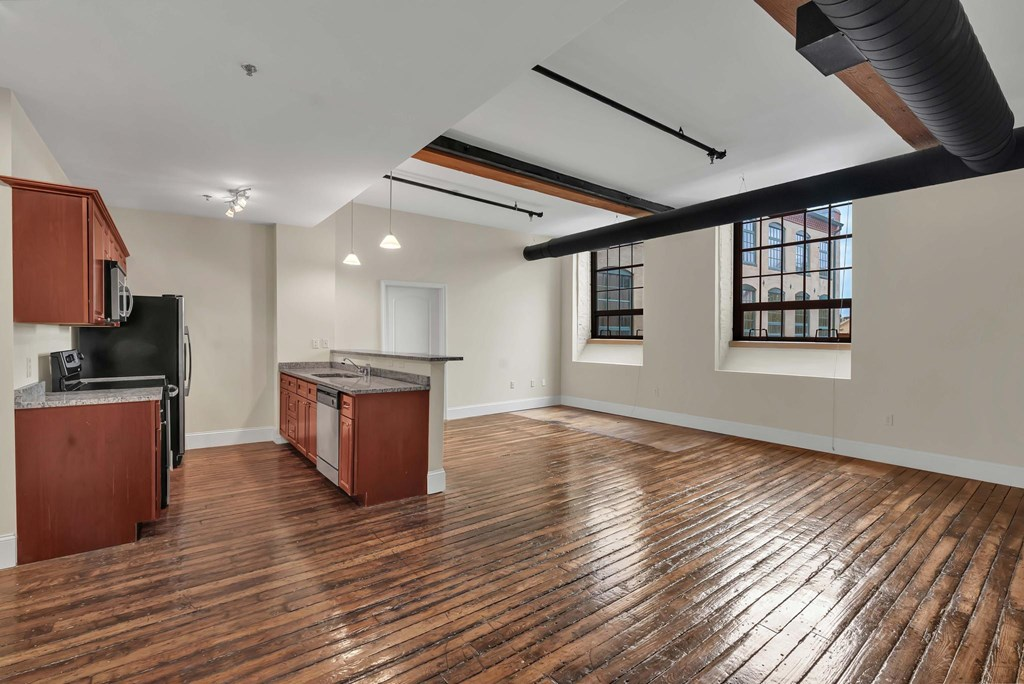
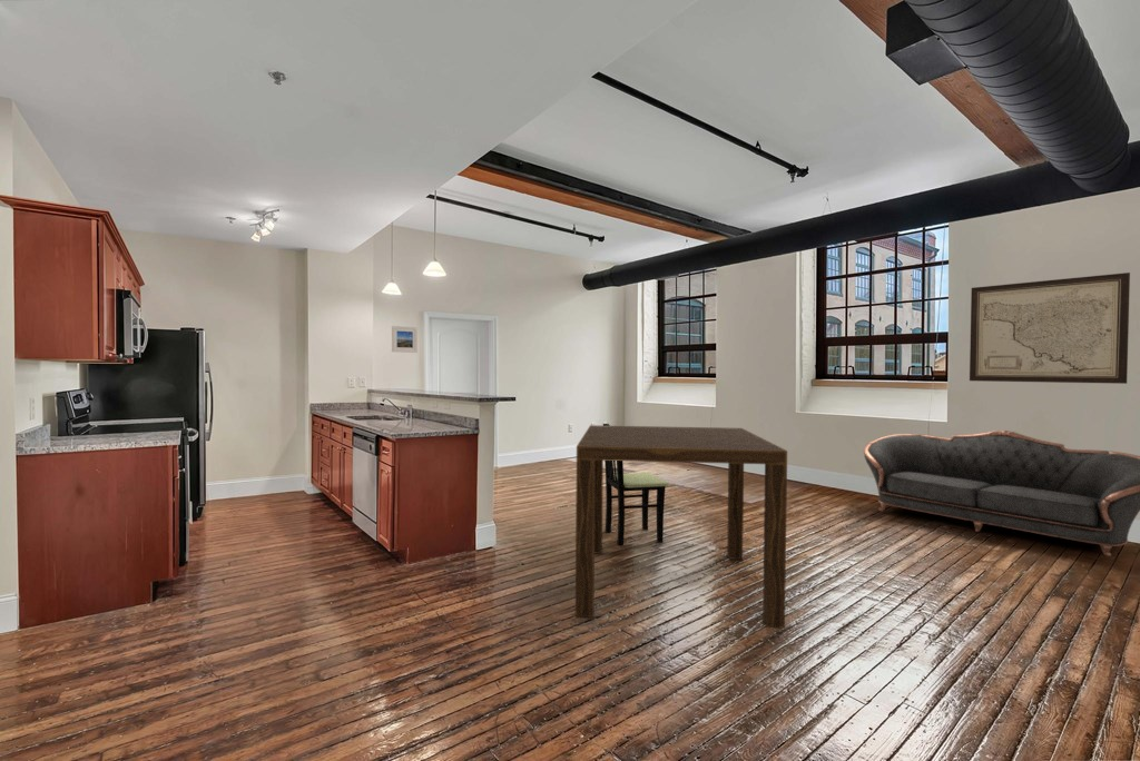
+ dining chair (633, 481)
+ dining table (670, 461)
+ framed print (404, 339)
+ sofa (991, 478)
+ wall art (1042, 332)
